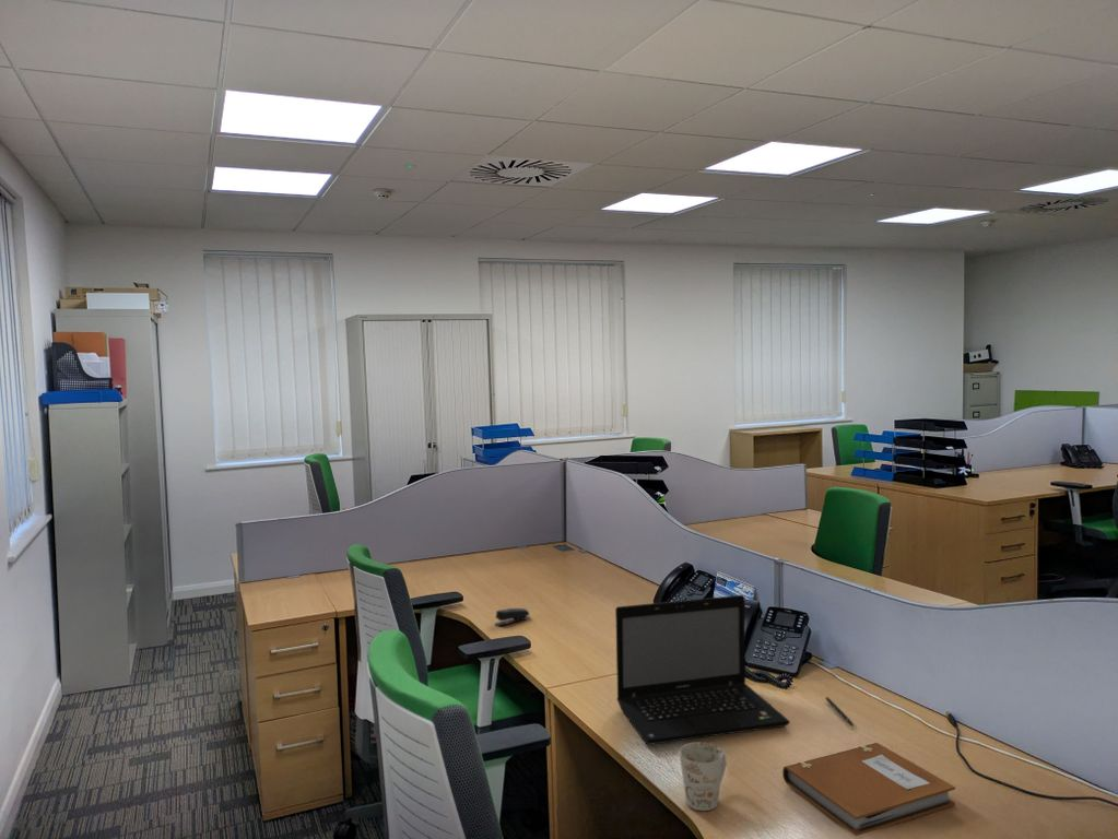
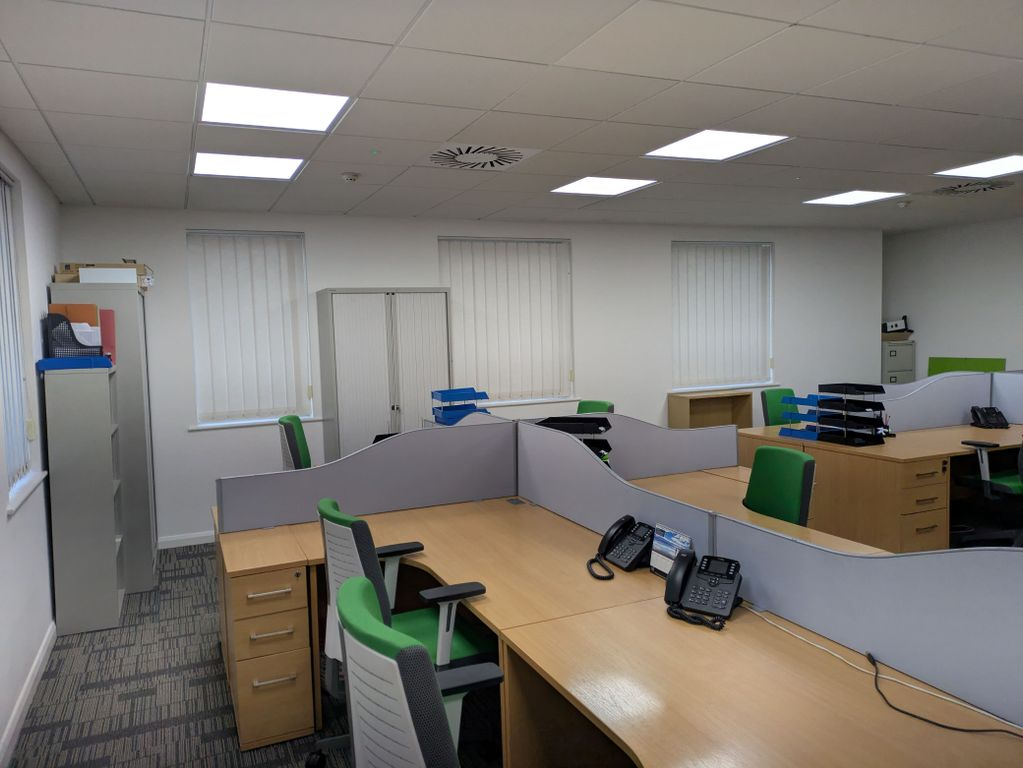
- pen (839, 711)
- mug (707, 772)
- stapler (513, 614)
- notebook (868, 782)
- laptop (698, 665)
